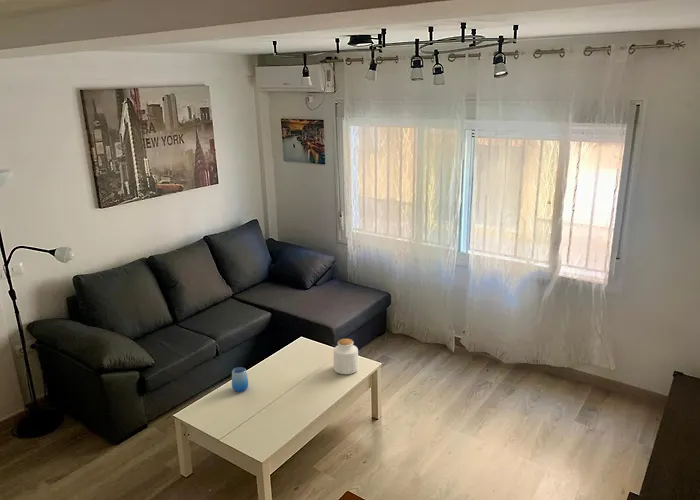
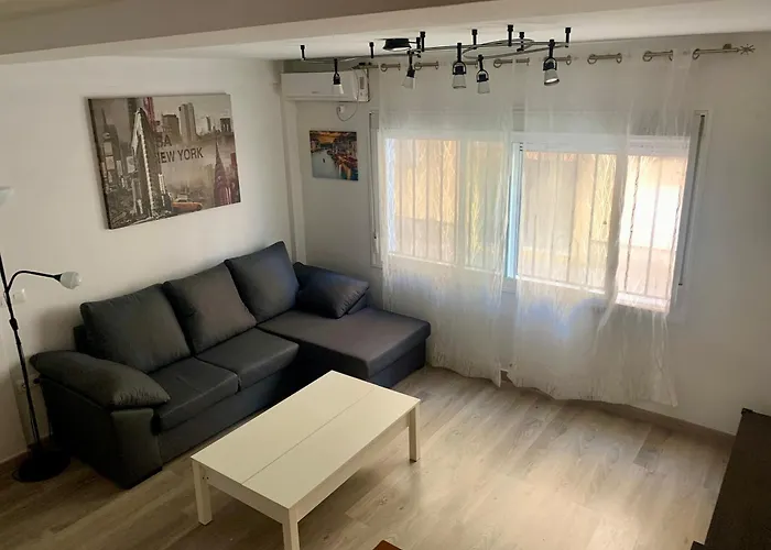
- cup (239, 379)
- jar (345, 354)
